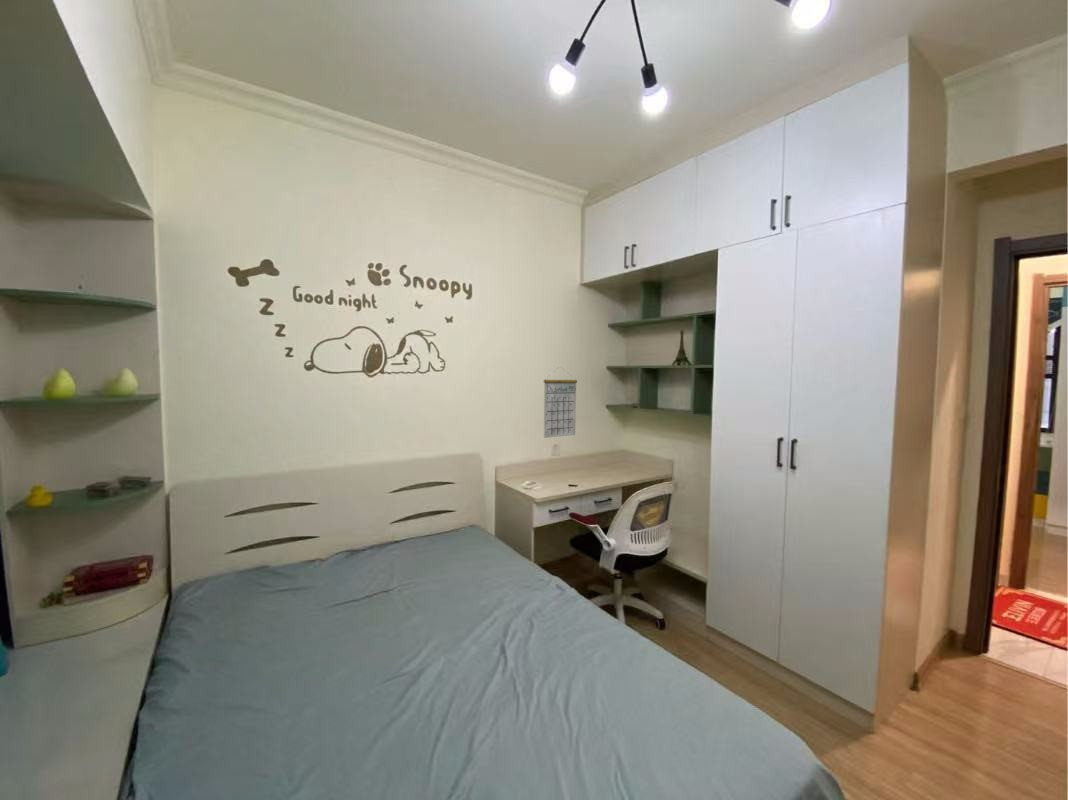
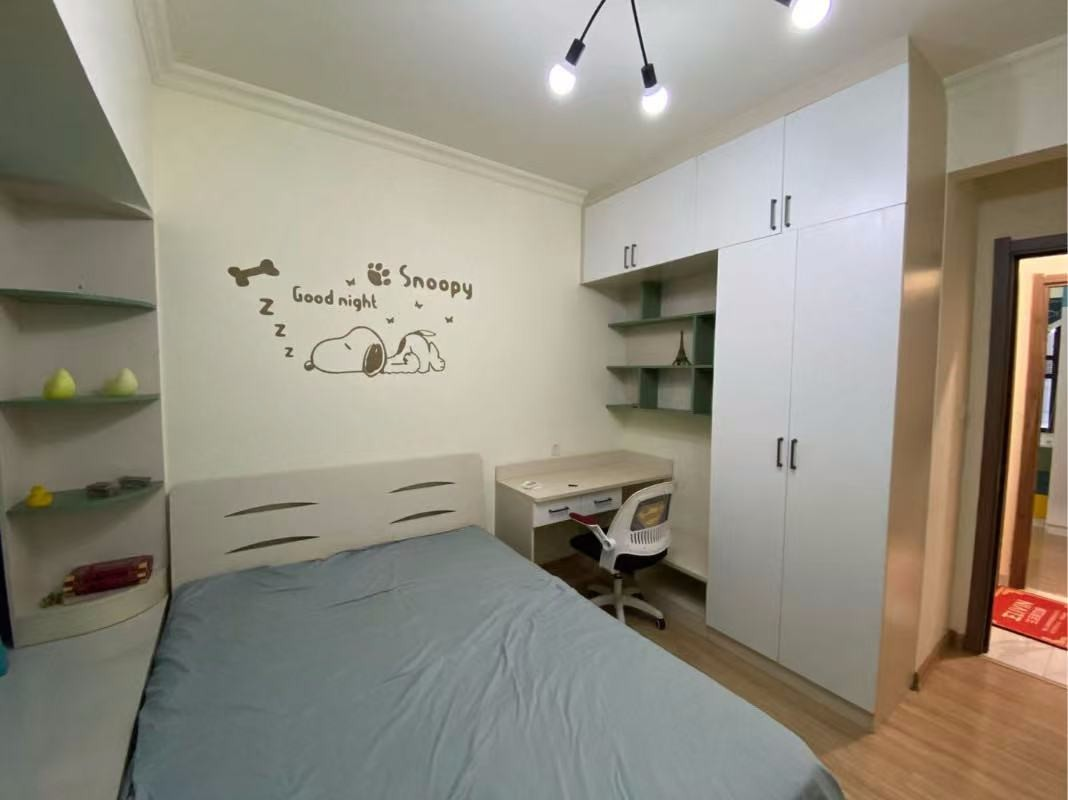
- calendar (560, 401)
